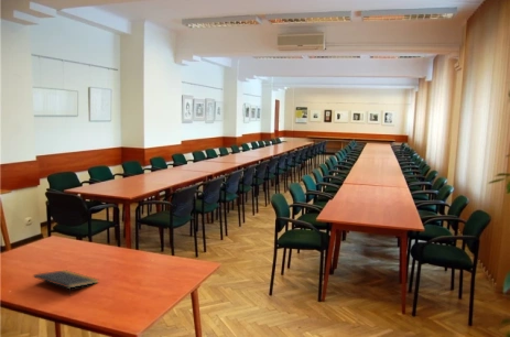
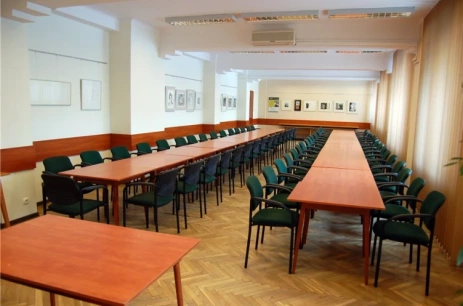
- notepad (66, 278)
